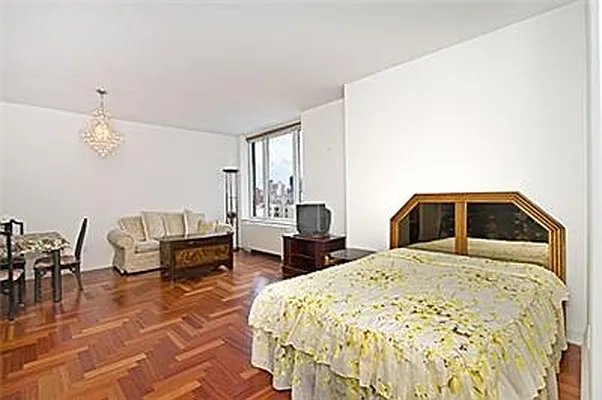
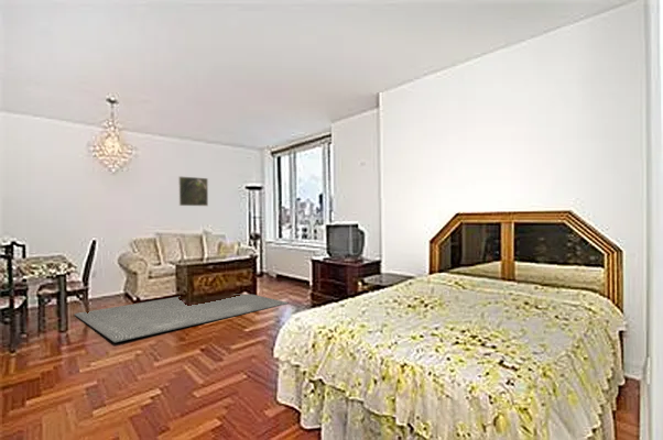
+ rug (186, 308)
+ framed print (193, 191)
